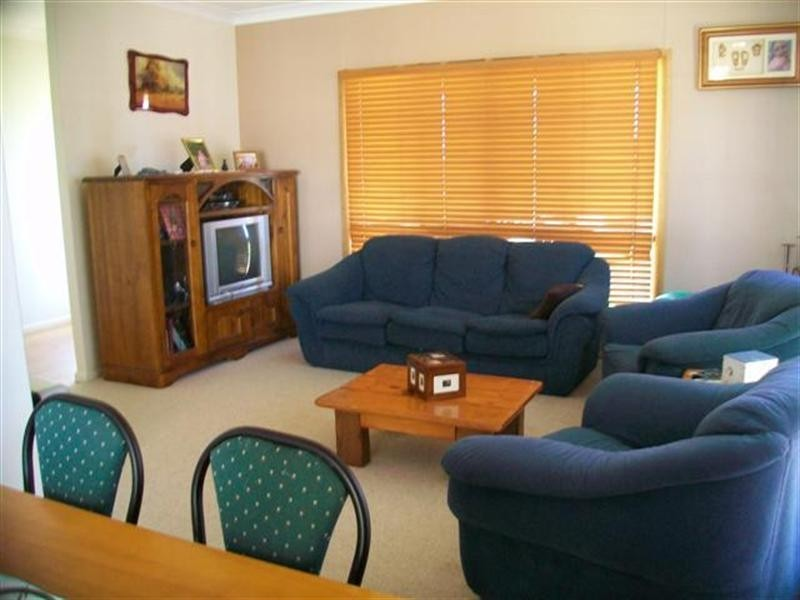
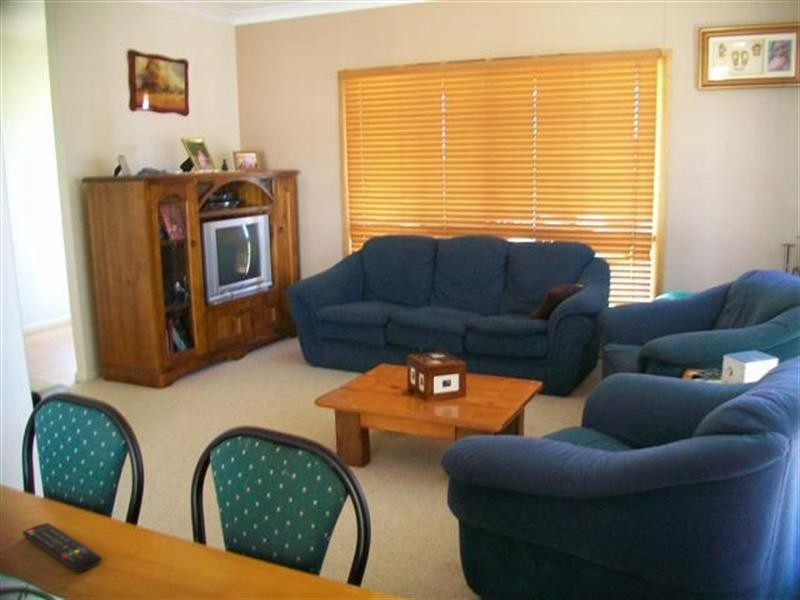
+ remote control (60, 546)
